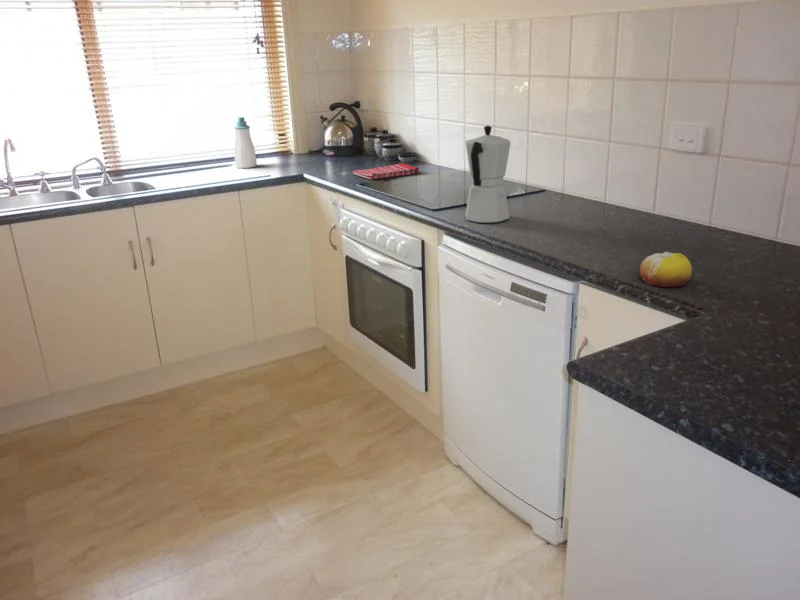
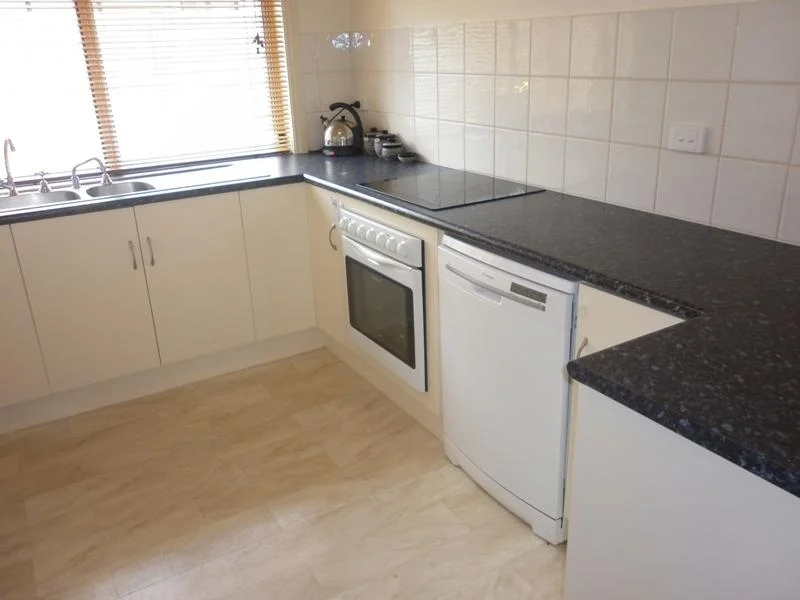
- dish towel (386, 170)
- soap bottle (243, 142)
- fruit (665, 266)
- moka pot (485, 173)
